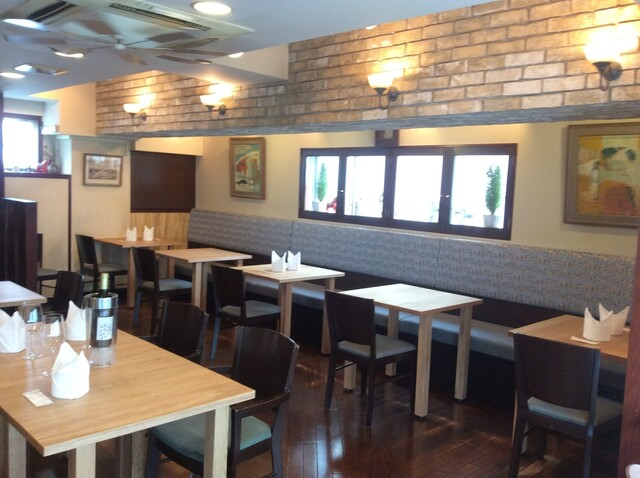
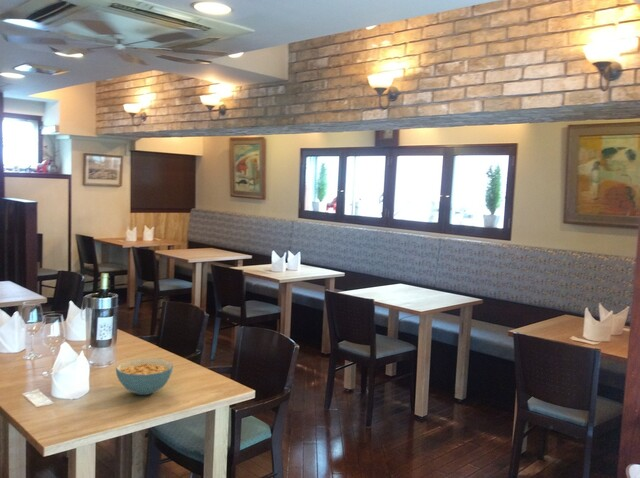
+ cereal bowl (144, 379)
